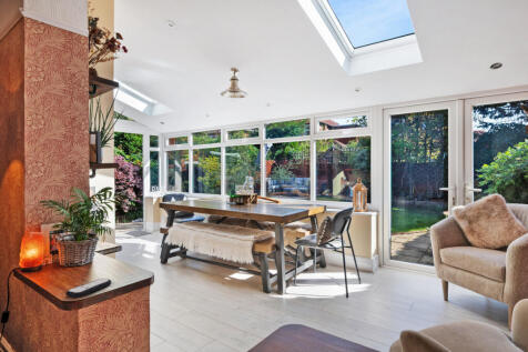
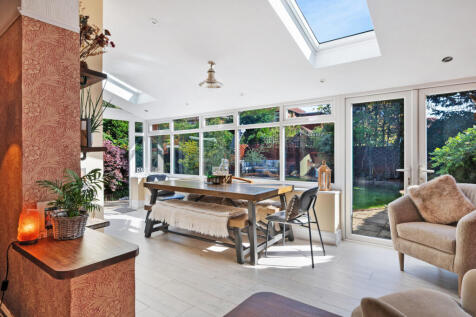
- remote control (90, 286)
